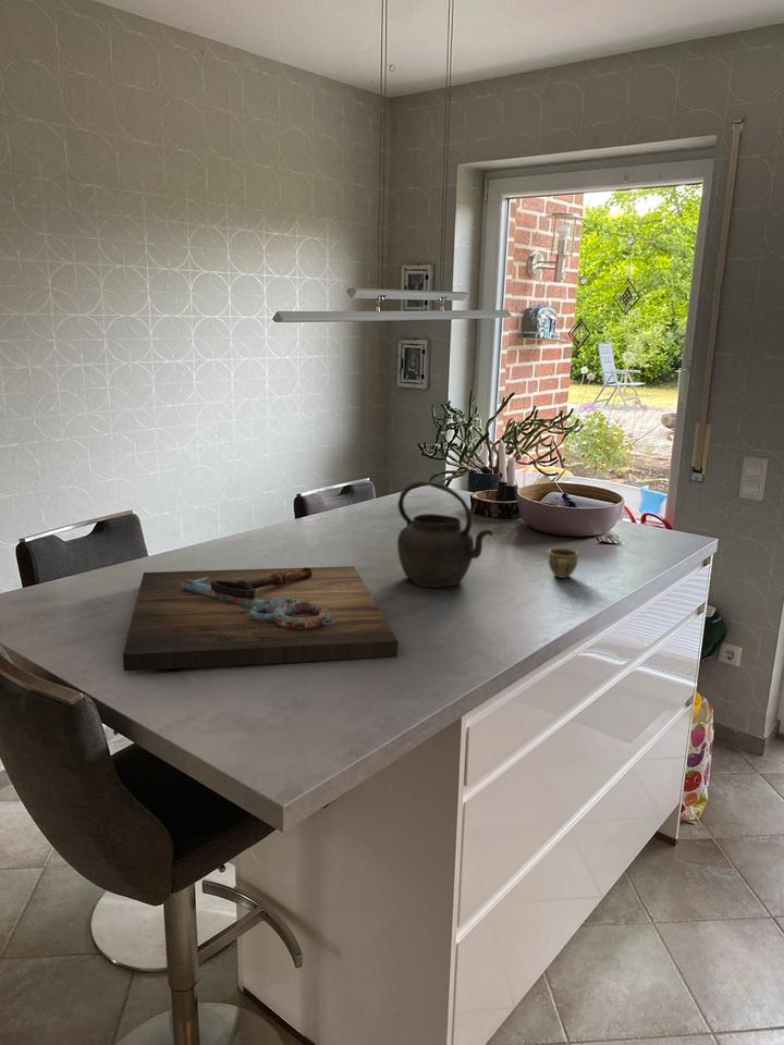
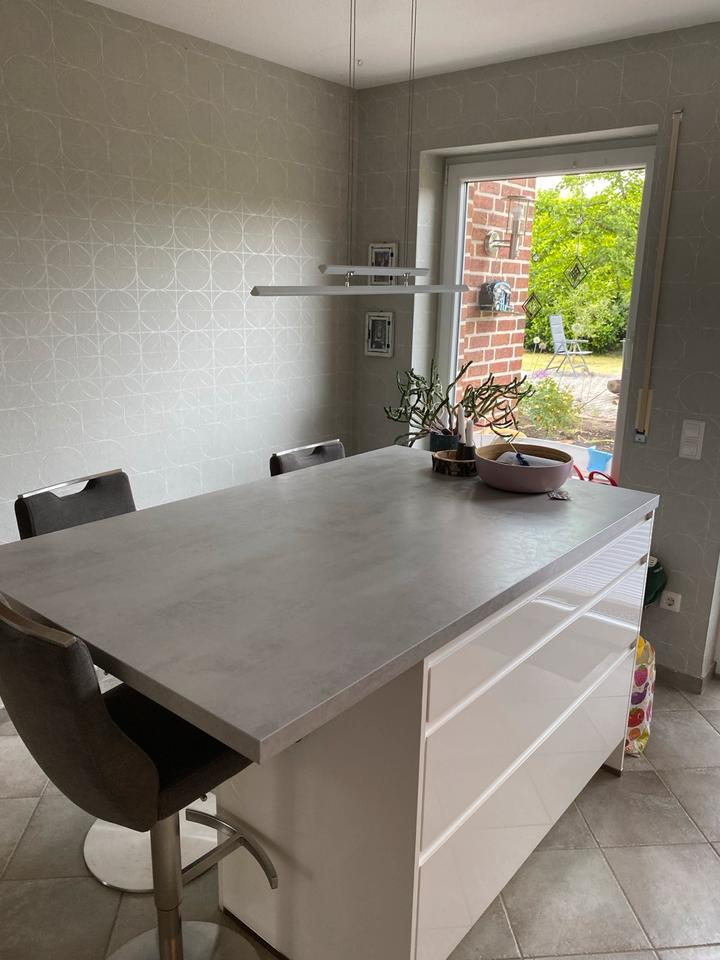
- cup (561, 565)
- cutting board (257, 600)
- kettle (443, 532)
